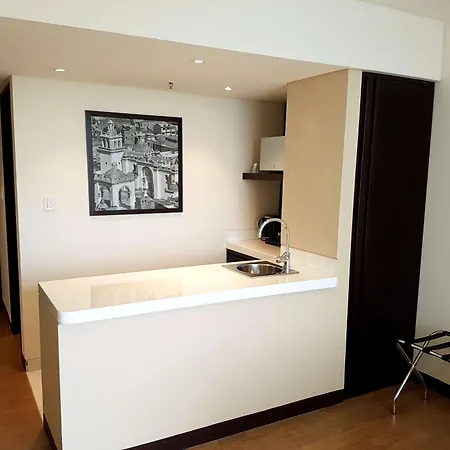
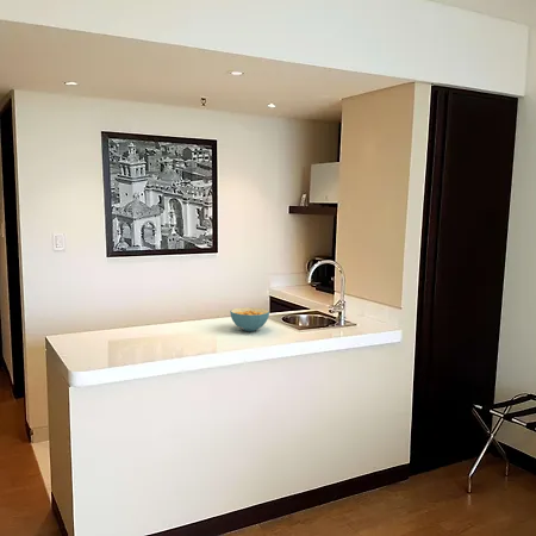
+ cereal bowl (249, 320)
